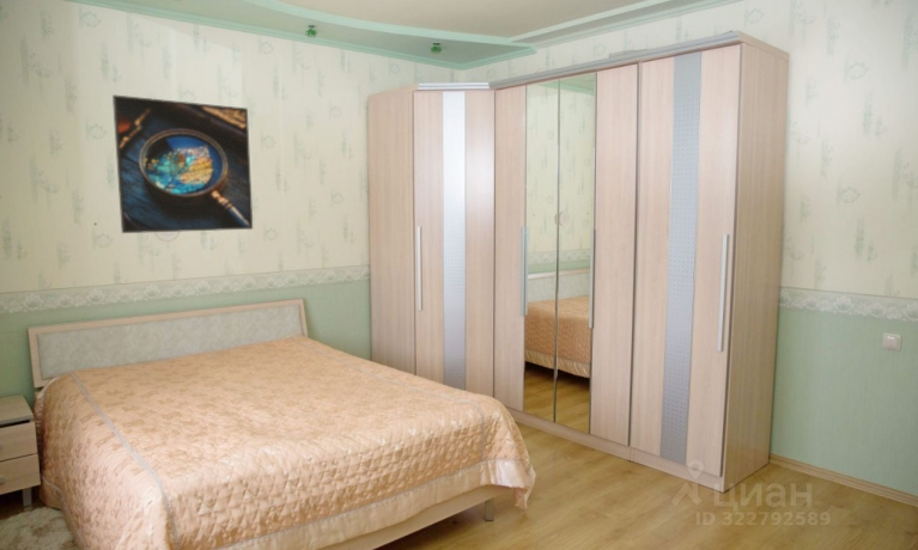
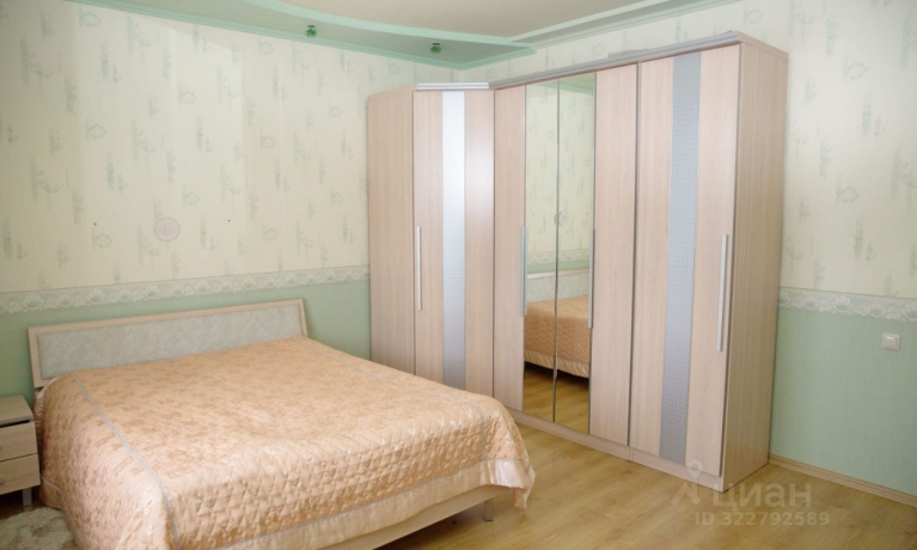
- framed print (188, 166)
